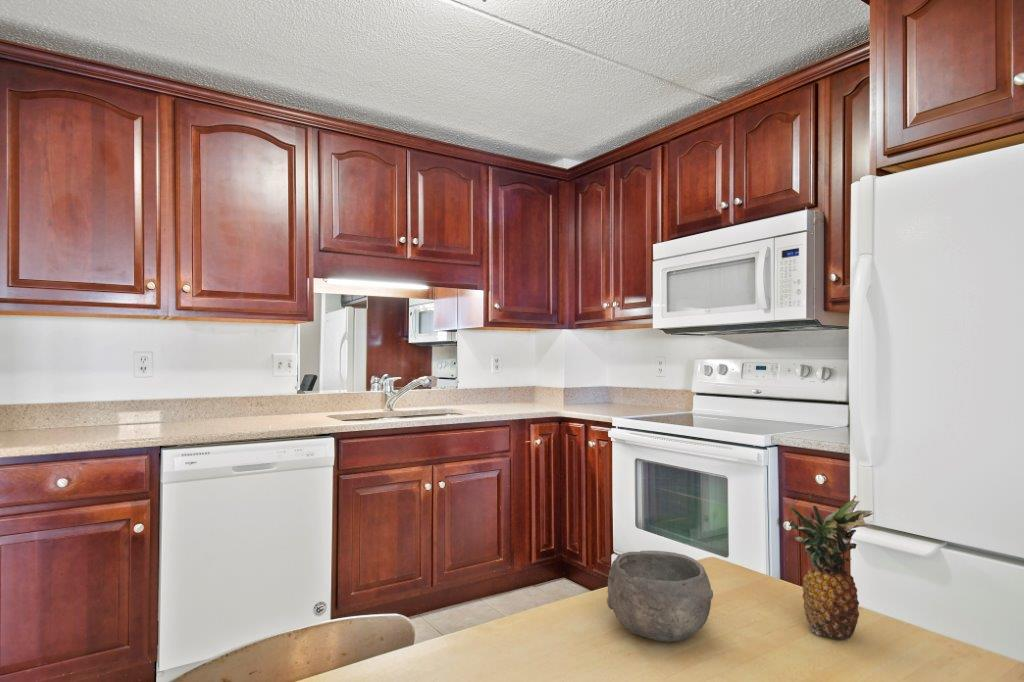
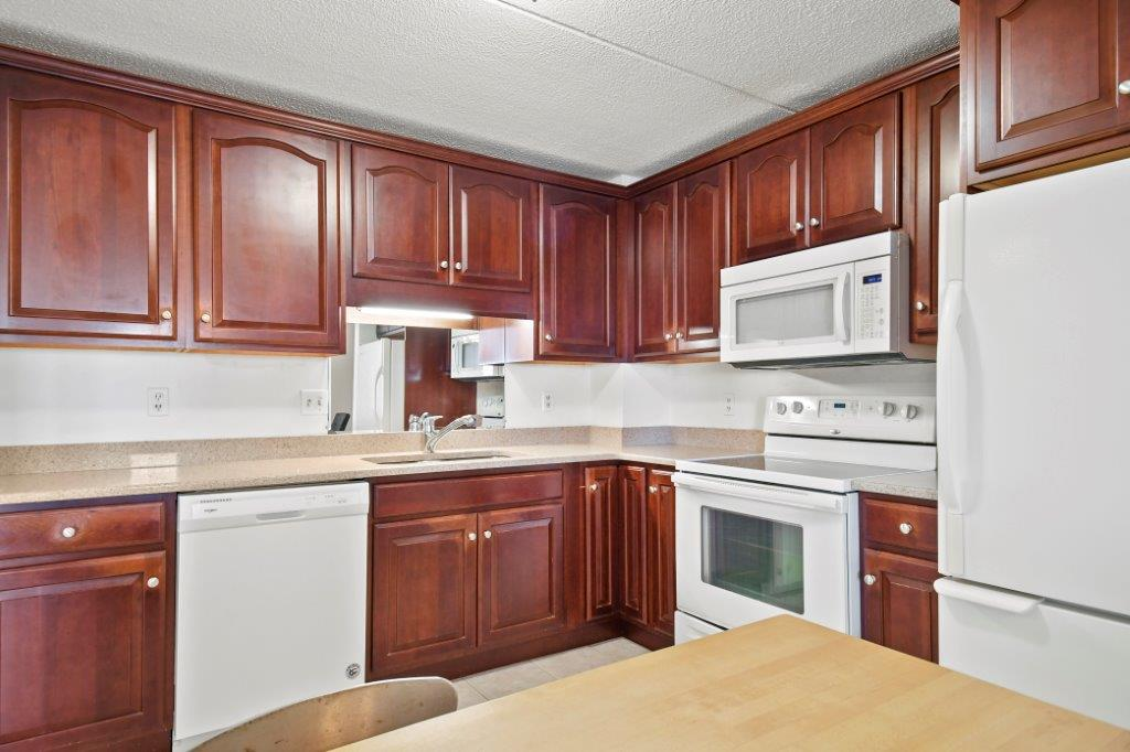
- fruit (830, 565)
- bowl (658, 596)
